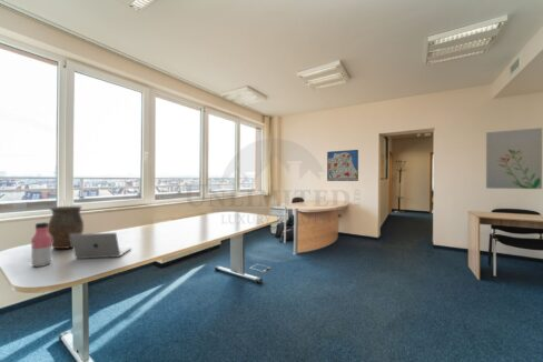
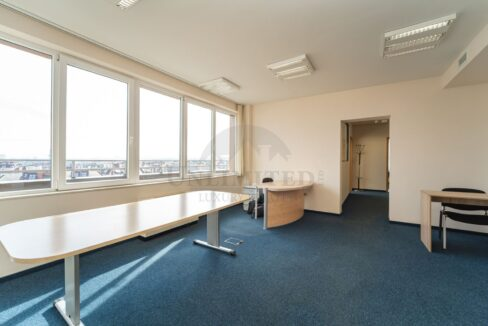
- wall art (342, 165)
- vase (66, 227)
- laptop (102, 242)
- water bottle (41, 243)
- wall art (512, 159)
